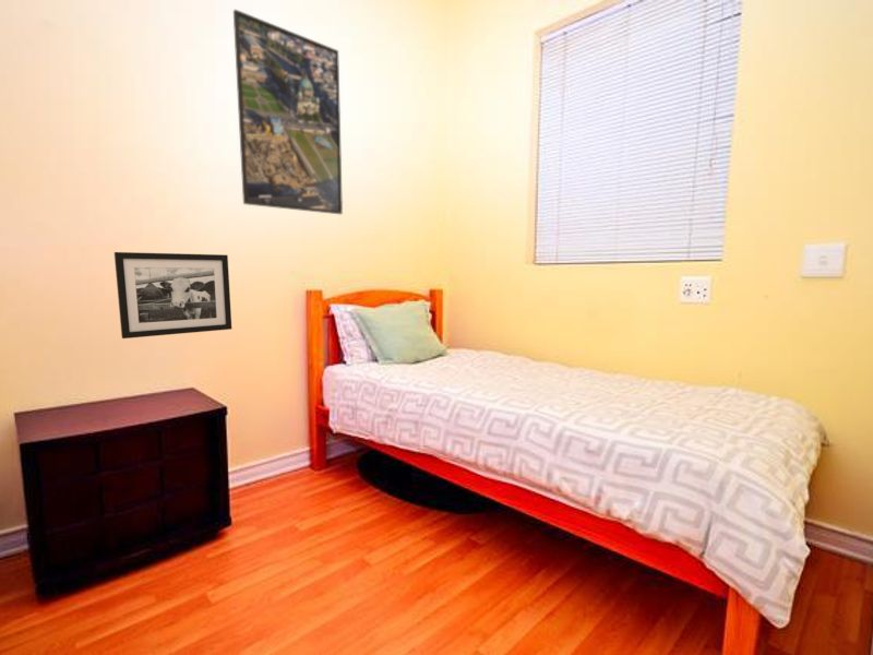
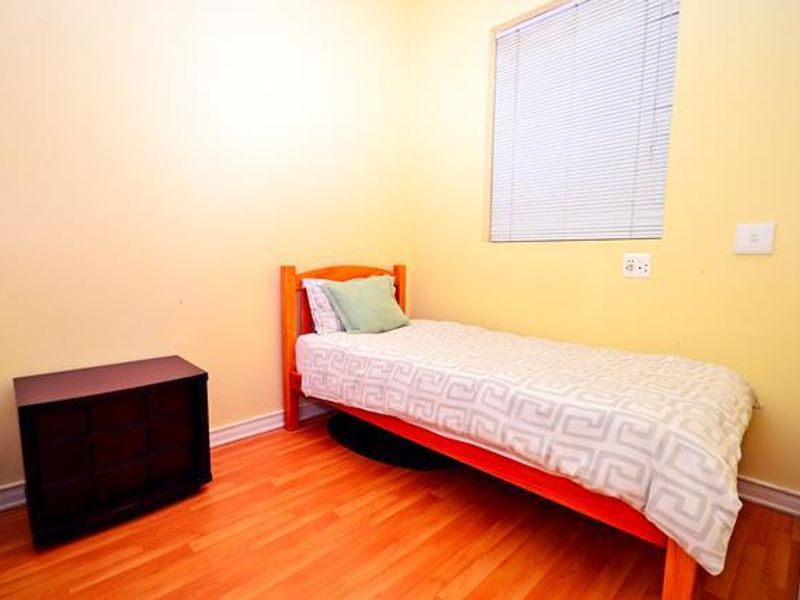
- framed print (292, 122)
- picture frame (178, 294)
